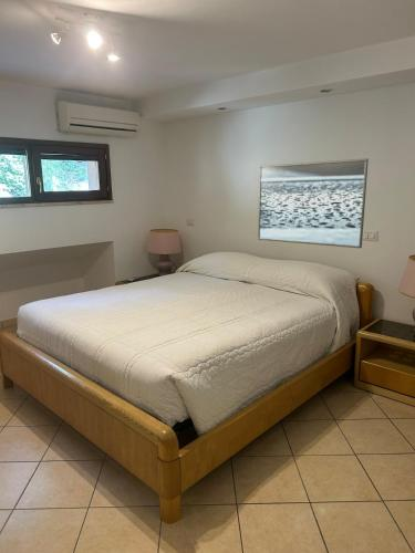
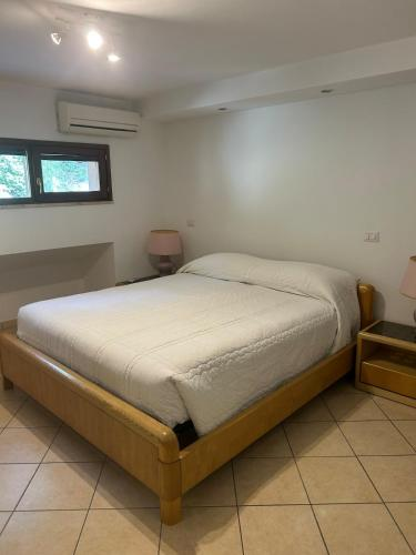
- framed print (307, 204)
